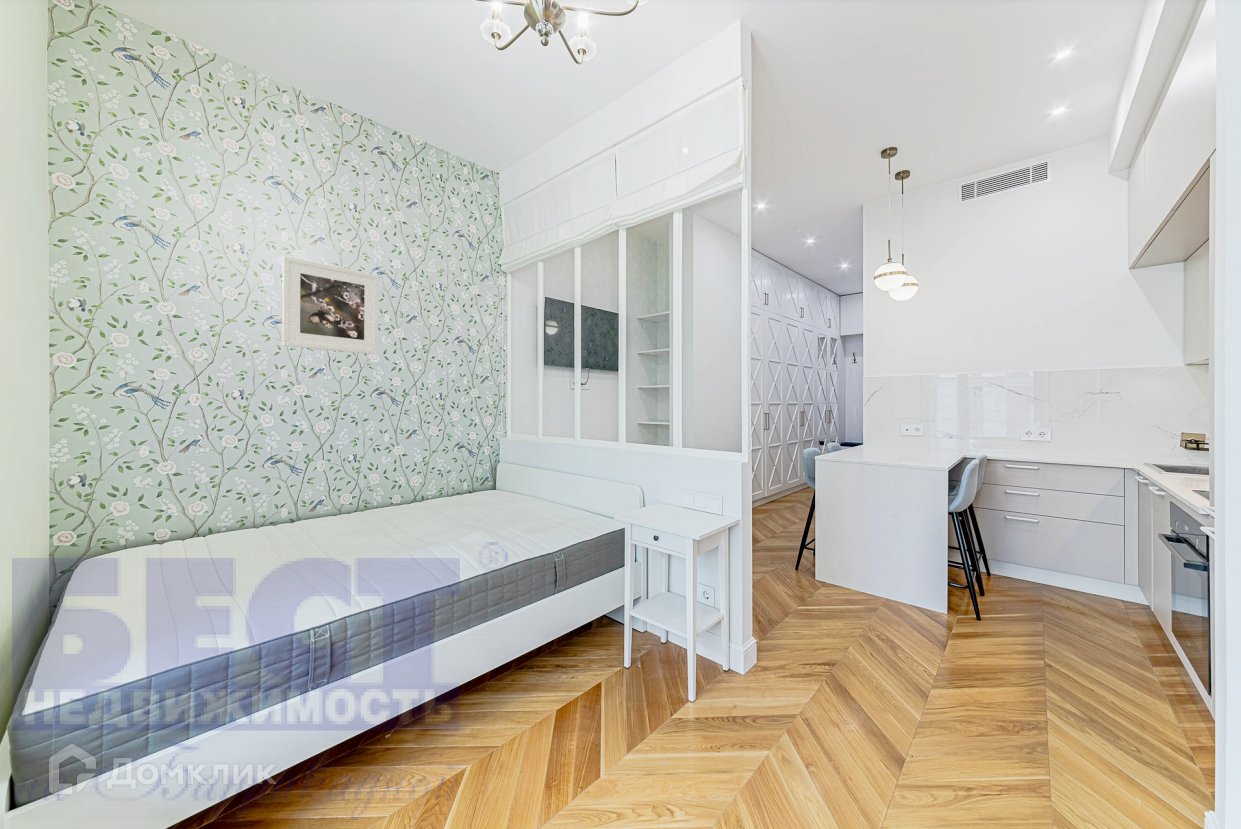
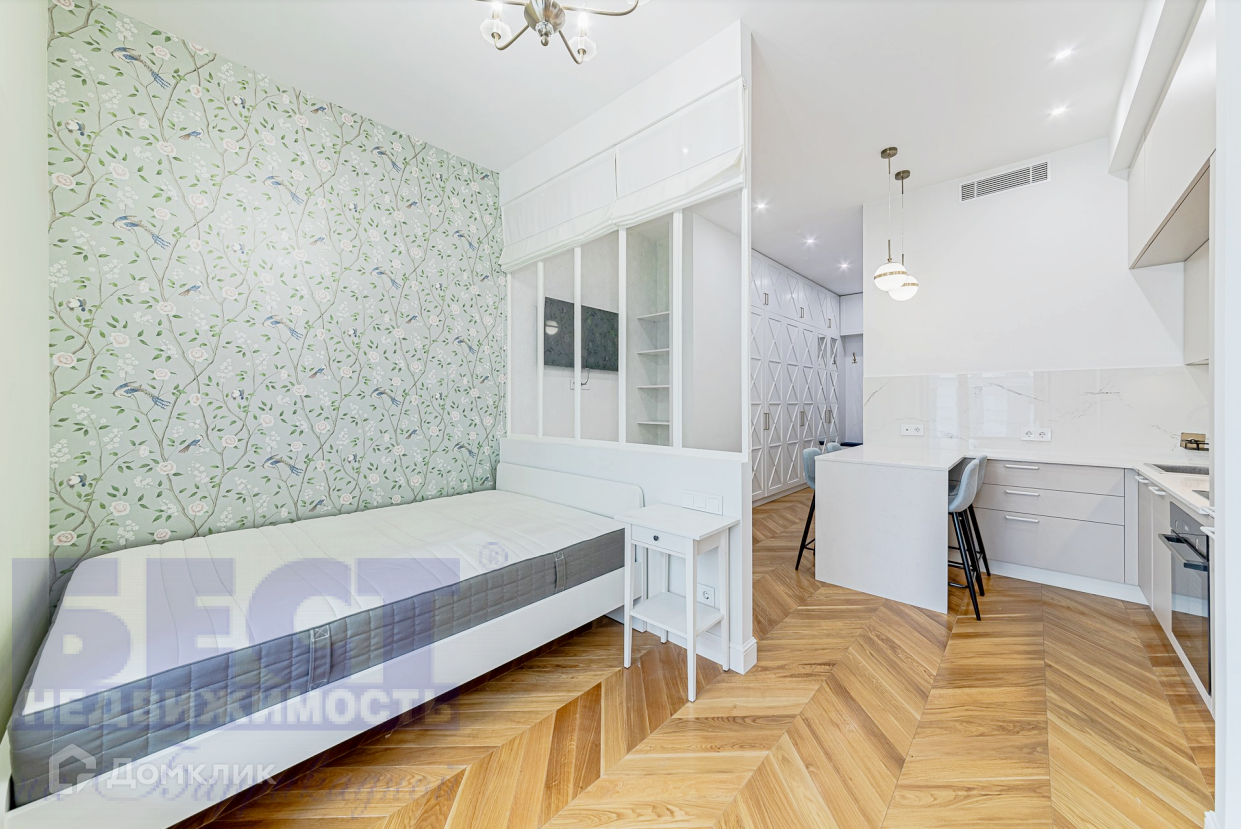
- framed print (333, 308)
